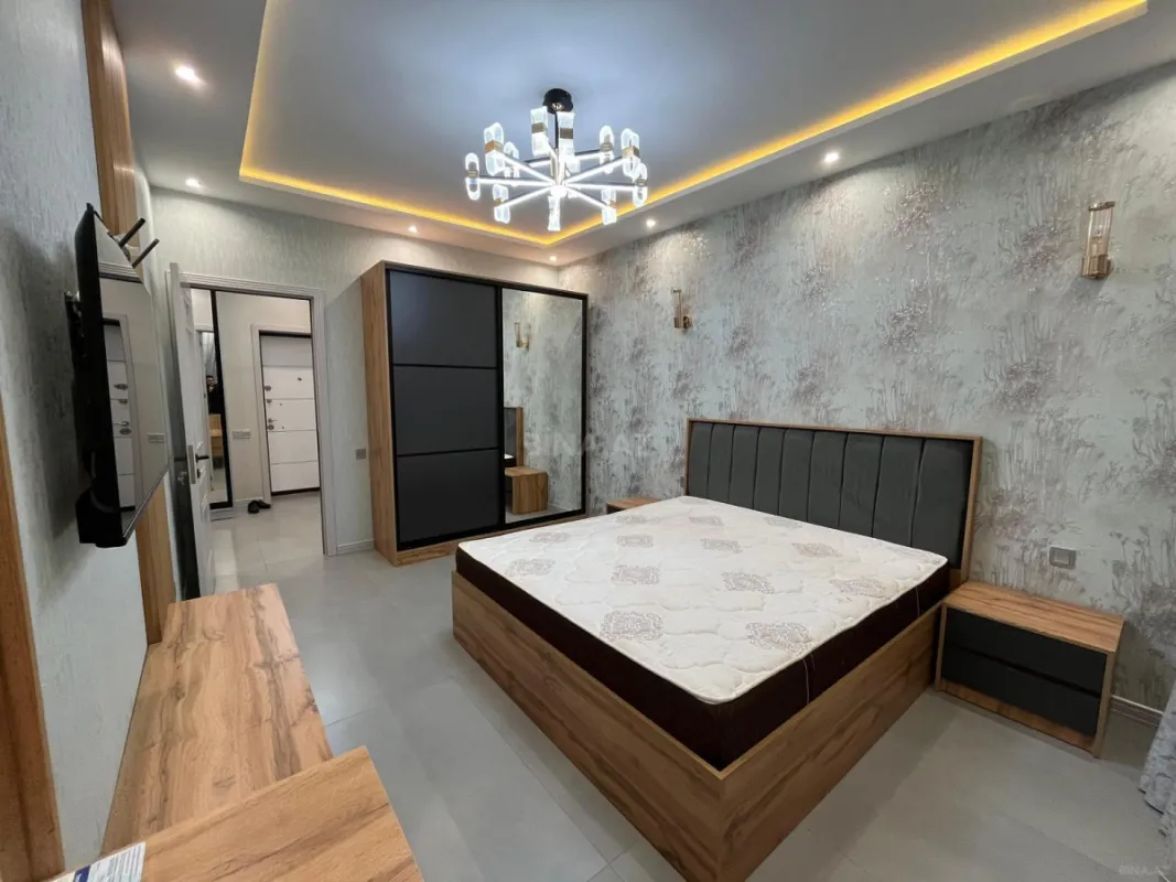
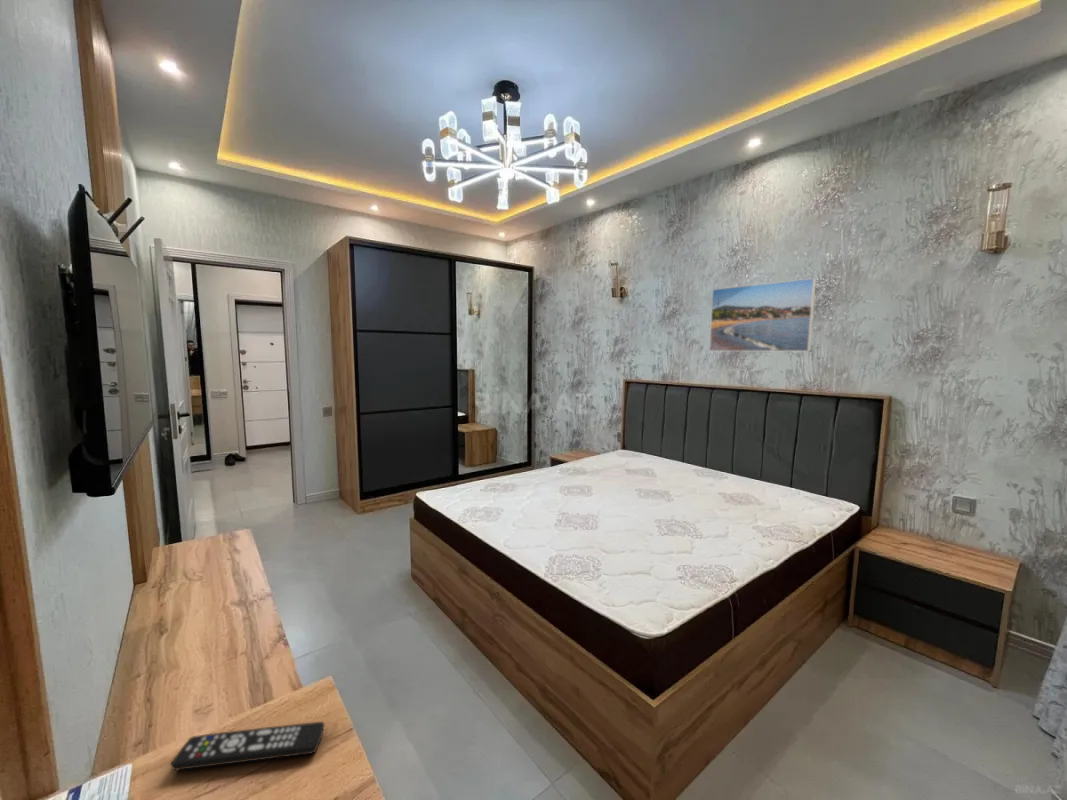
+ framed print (757, 318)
+ remote control (252, 745)
